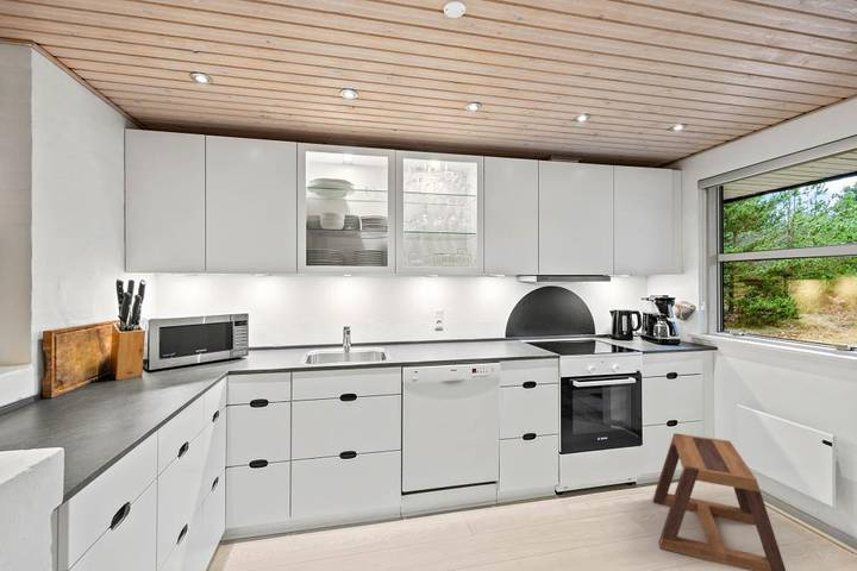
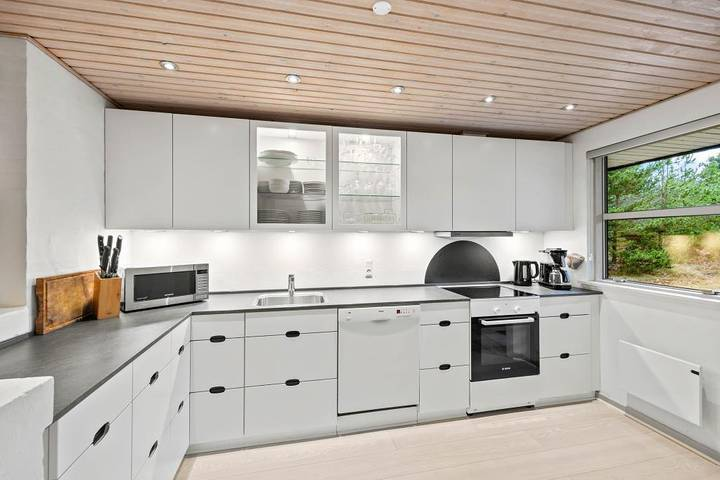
- stool (707, 501)
